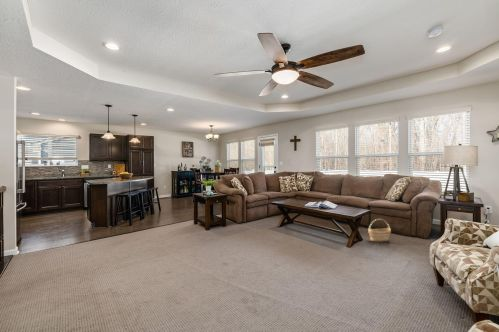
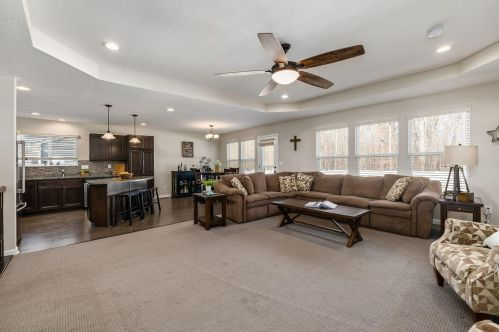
- basket (379, 229)
